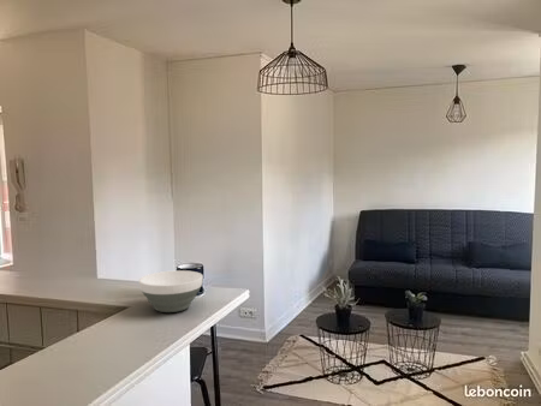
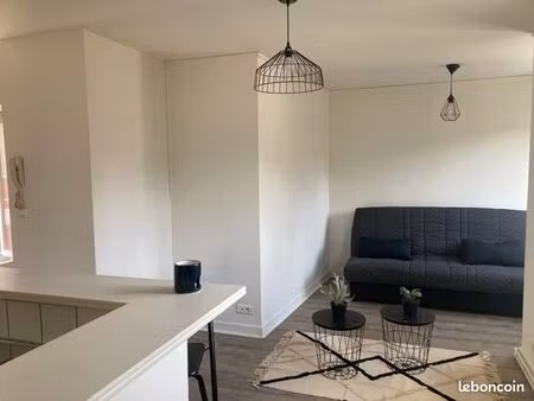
- bowl (171, 292)
